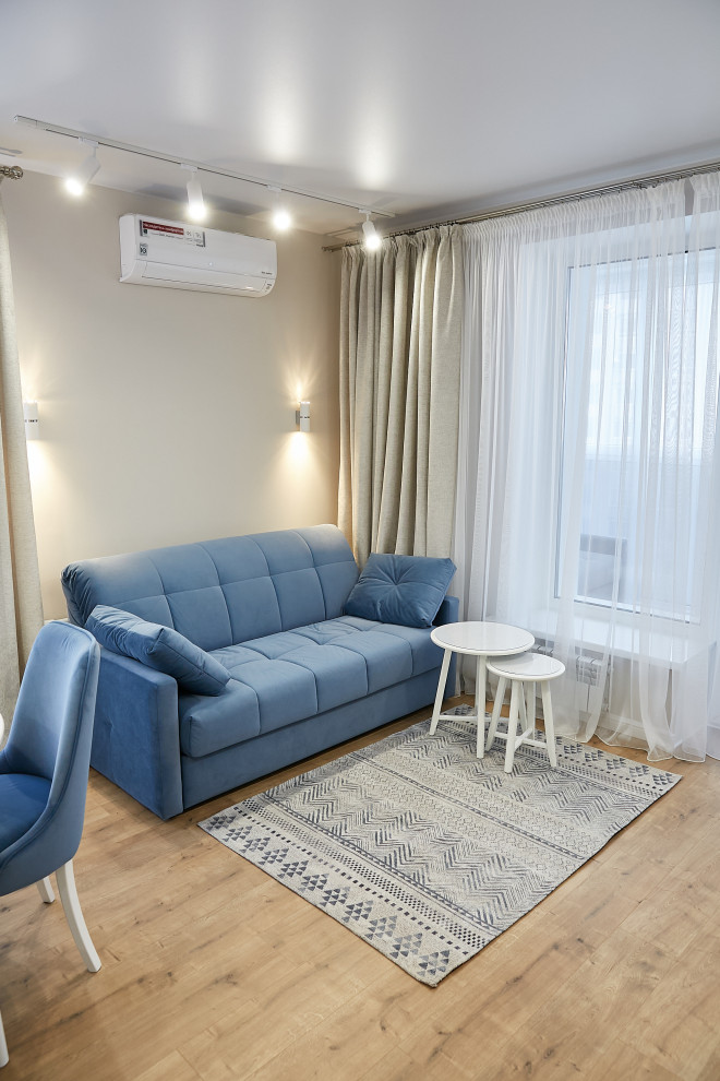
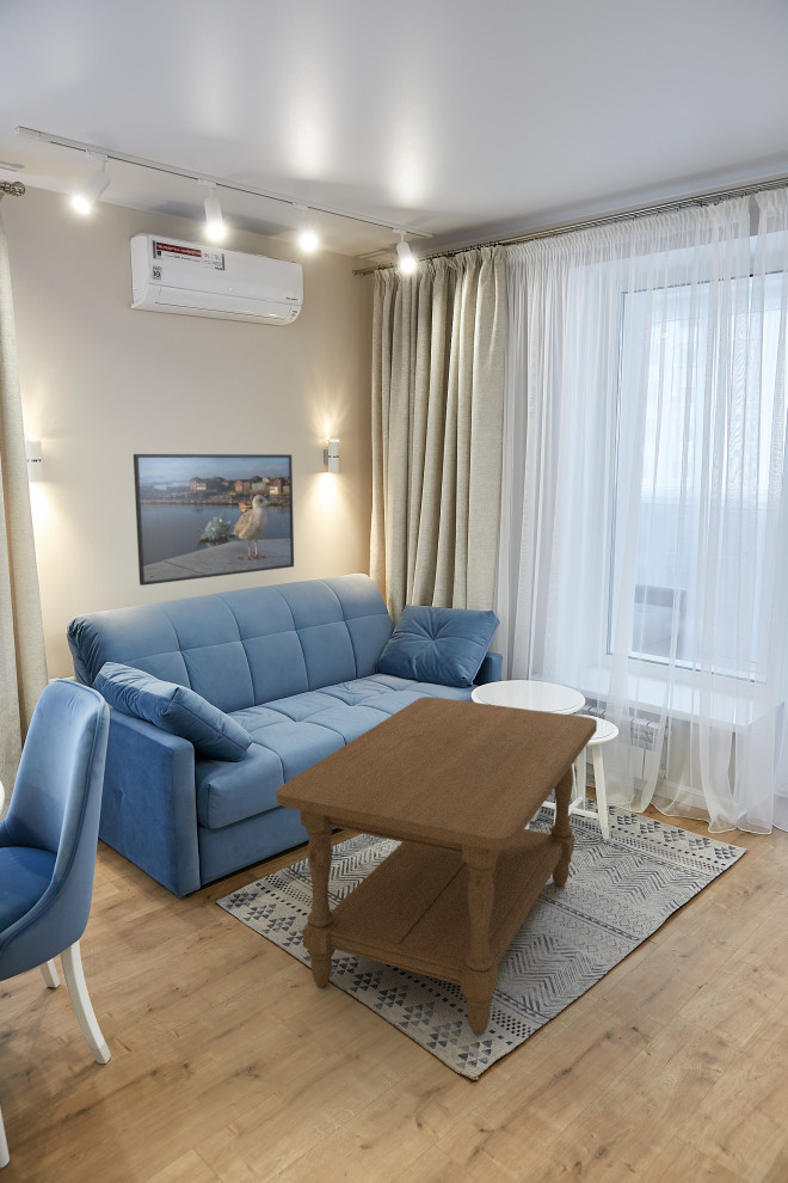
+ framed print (220, 515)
+ coffee table (454, 841)
